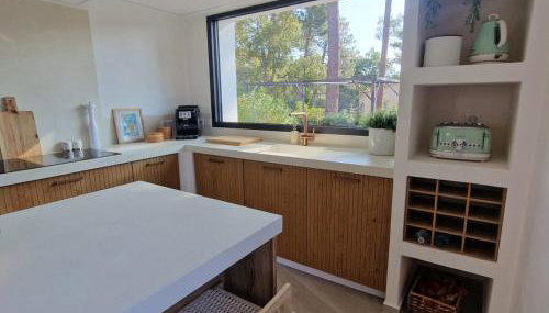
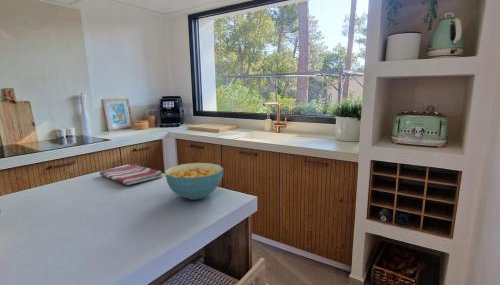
+ dish towel (131, 173)
+ cereal bowl (194, 183)
